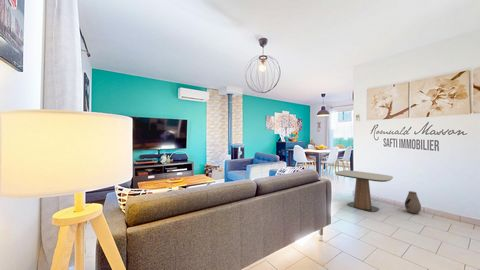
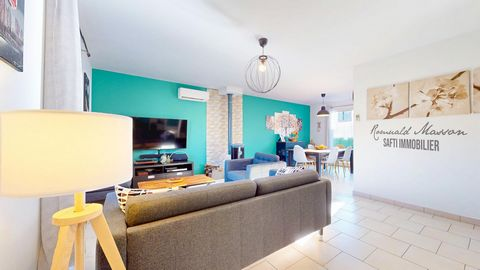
- vase (412, 202)
- side table (362, 190)
